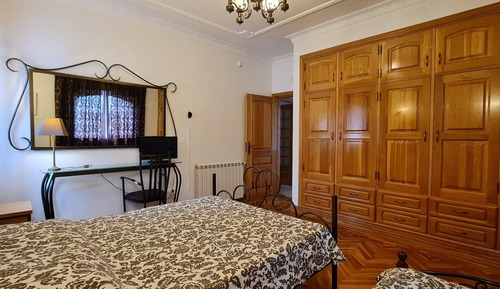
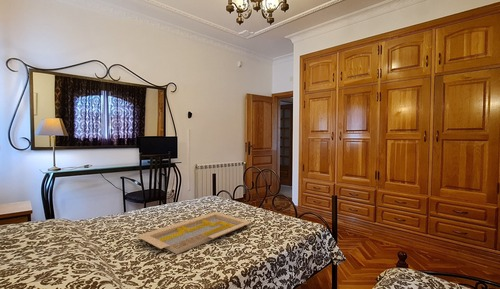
+ serving tray (198, 230)
